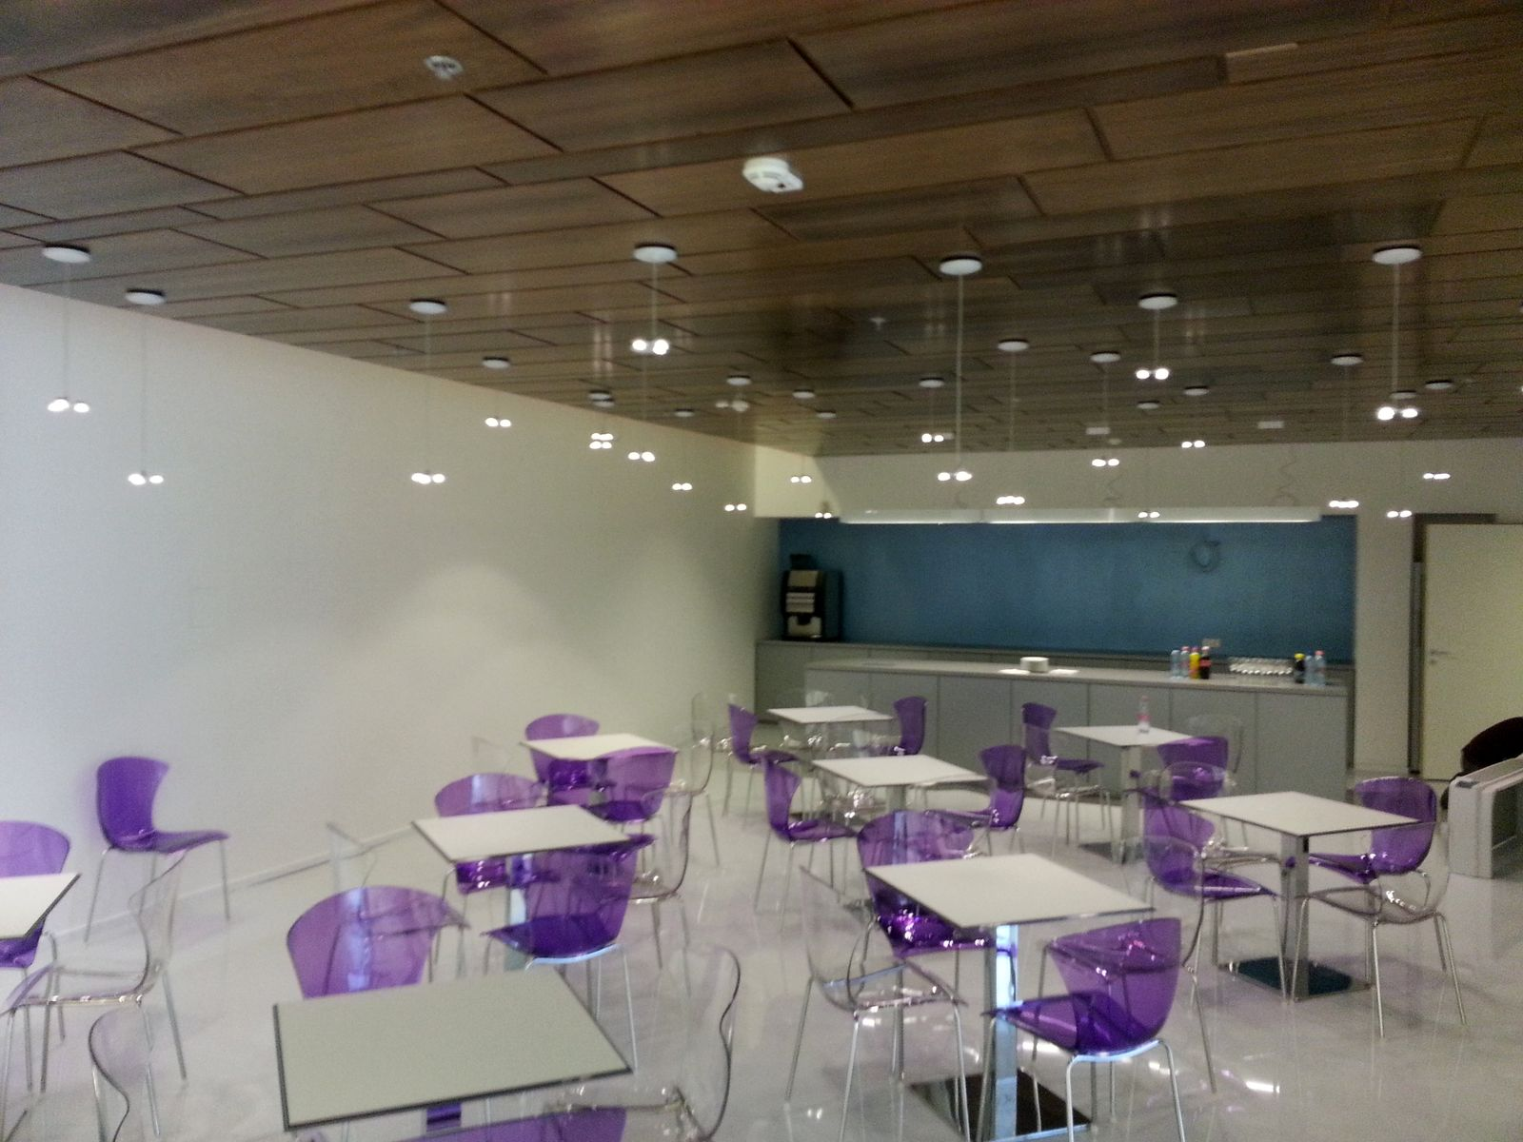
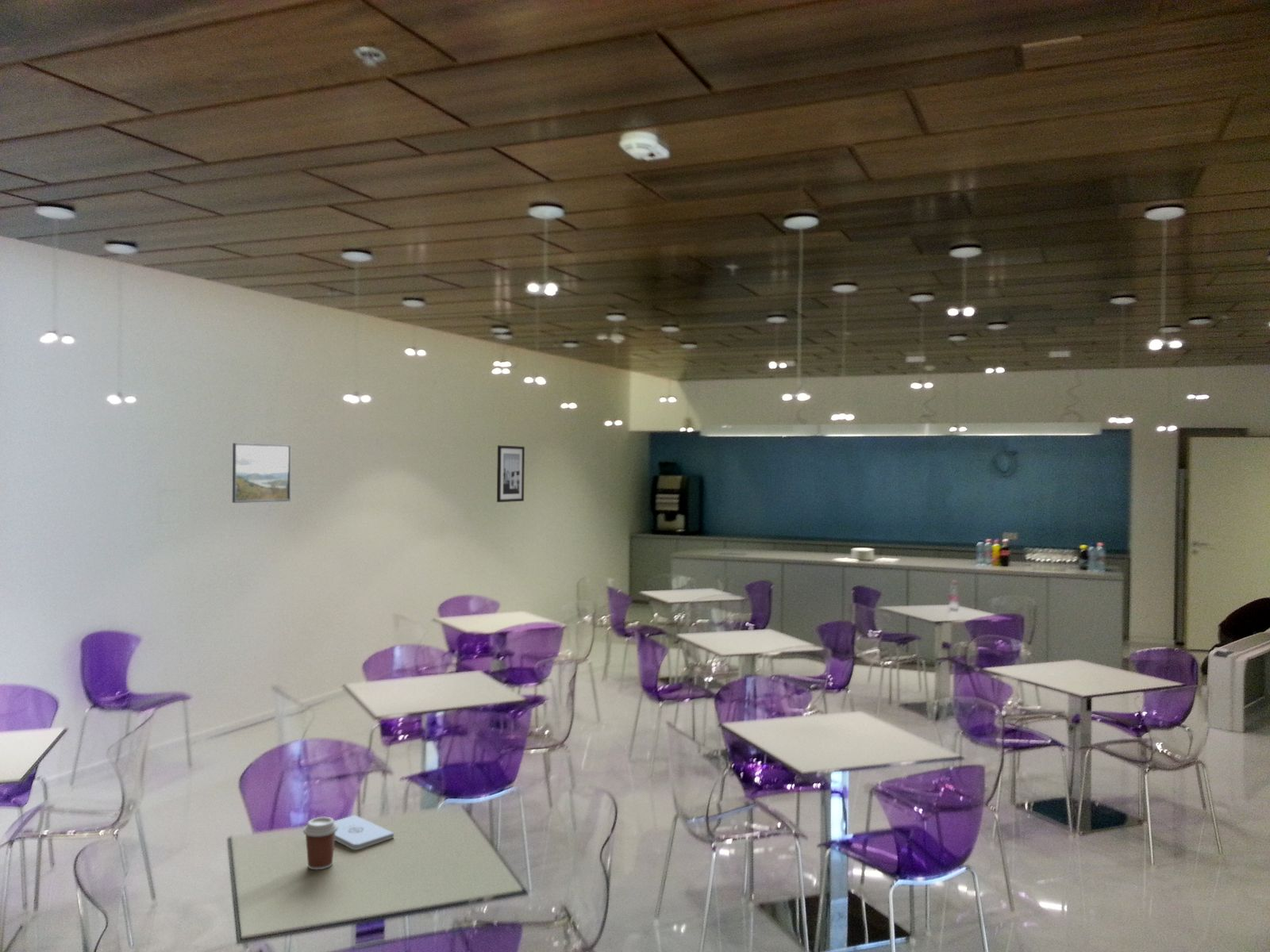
+ wall art (510, 474)
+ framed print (262, 473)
+ coffee cup (320, 843)
+ notepad (355, 831)
